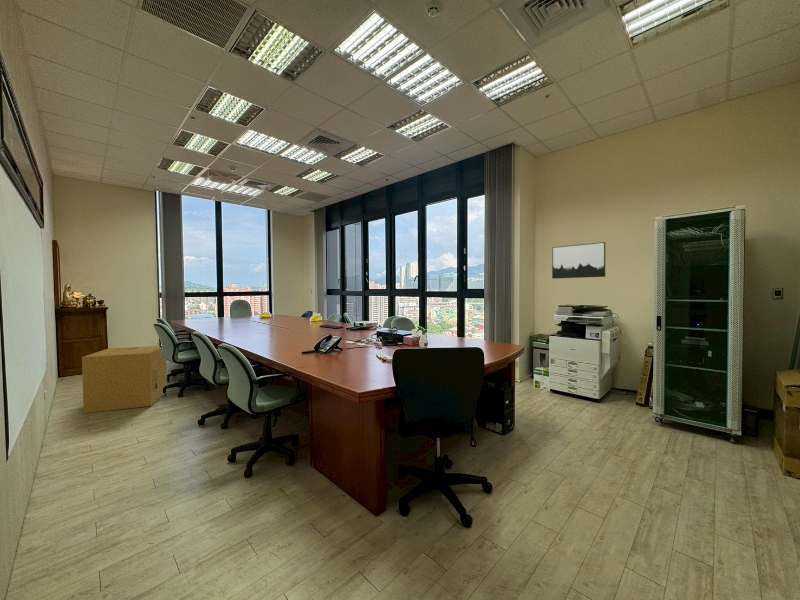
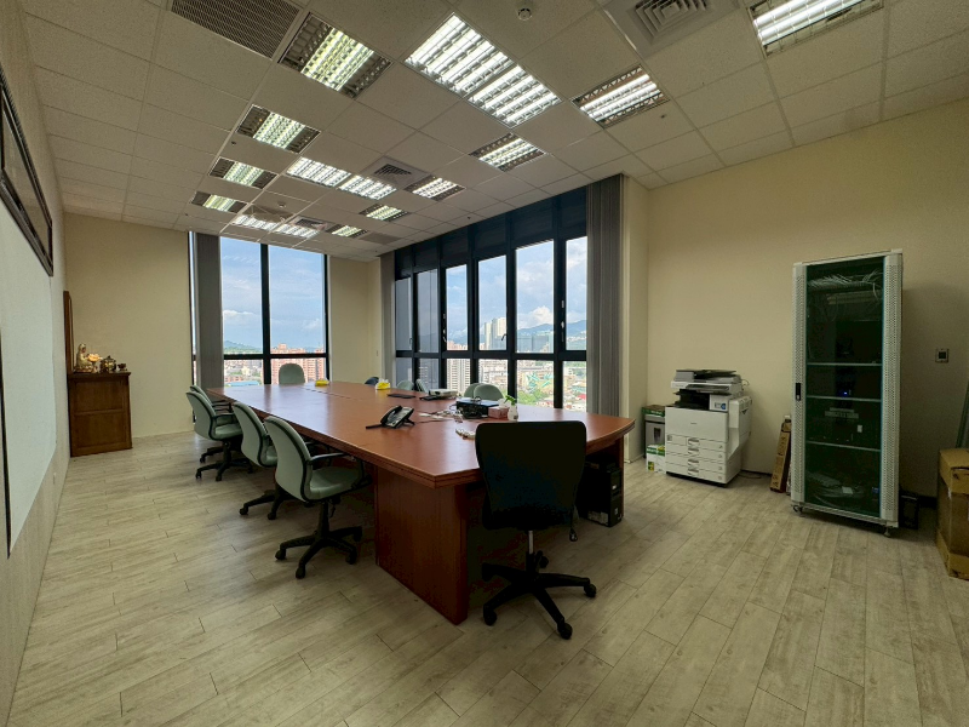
- cardboard box (128, 375)
- wall art (577, 261)
